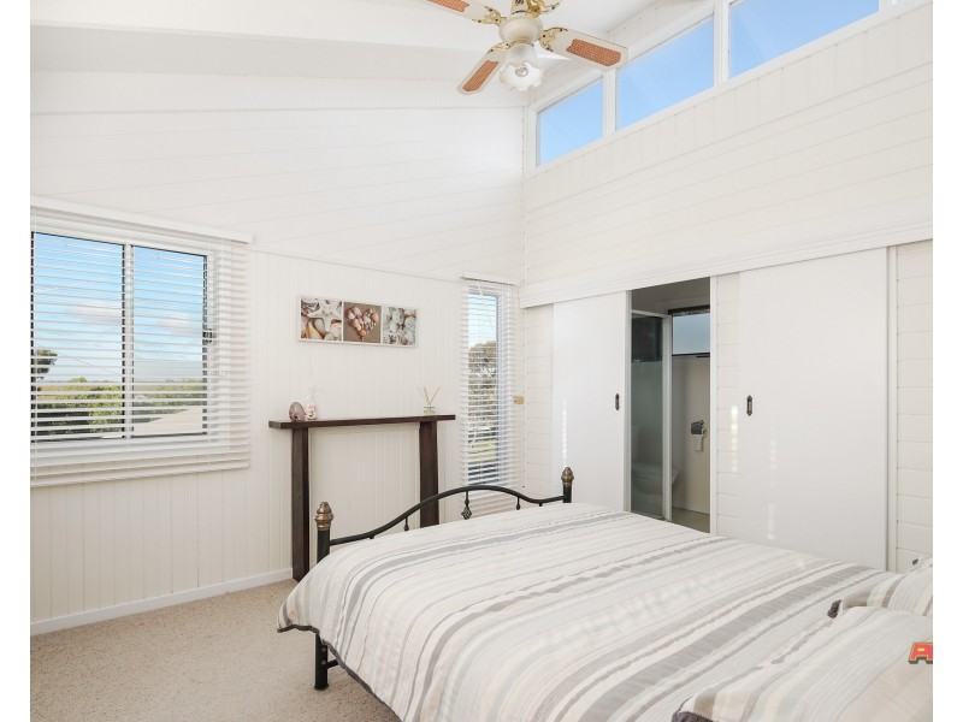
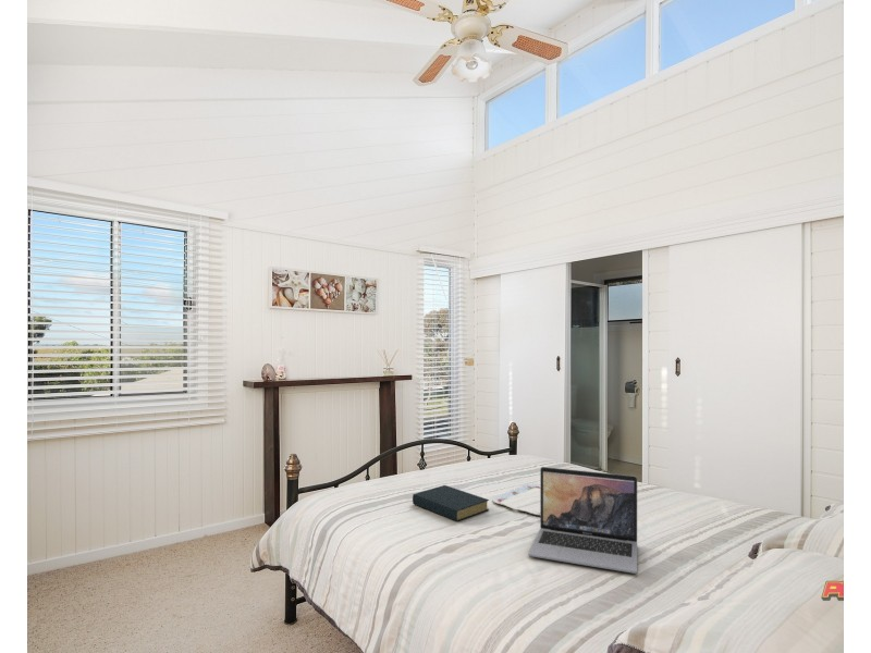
+ laptop (584, 515)
+ hardback book (450, 502)
+ serving tray (538, 488)
